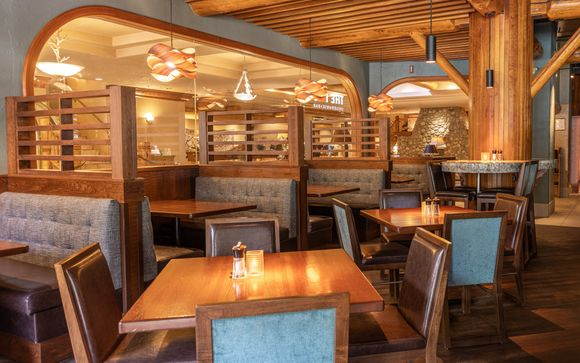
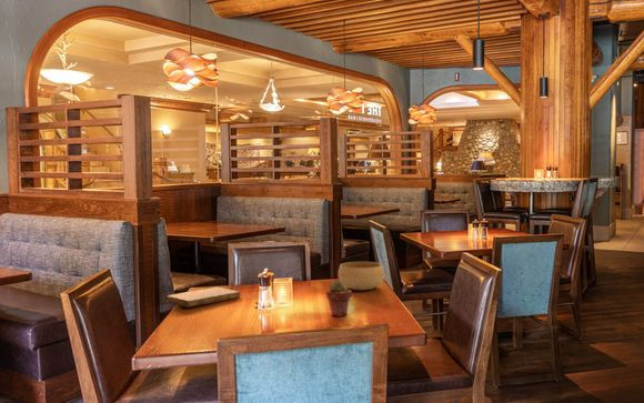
+ notebook (203, 296)
+ potted succulent (339, 298)
+ bowl (361, 275)
